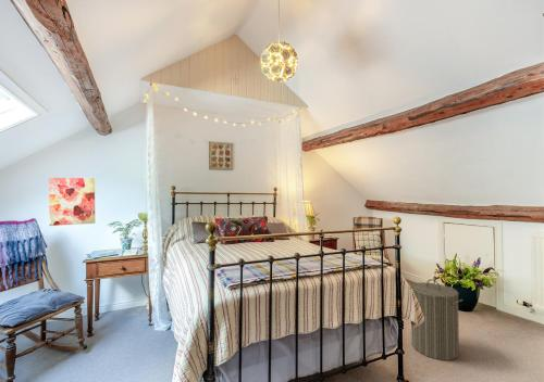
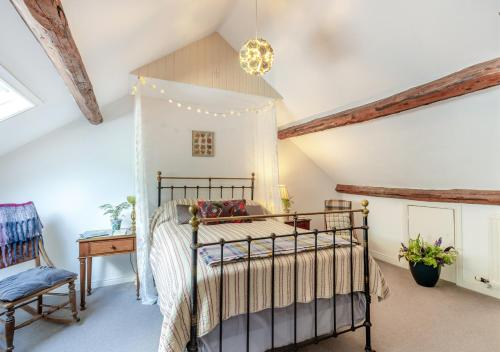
- laundry hamper (434, 314)
- wall art (72, 201)
